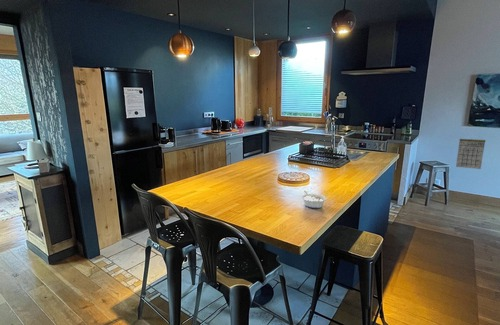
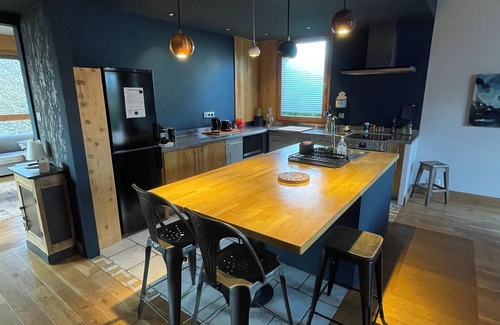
- calendar (470, 150)
- legume (312, 200)
